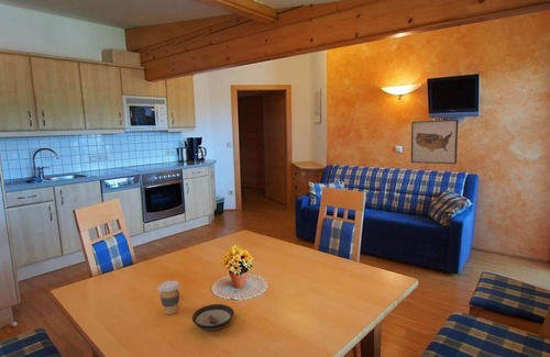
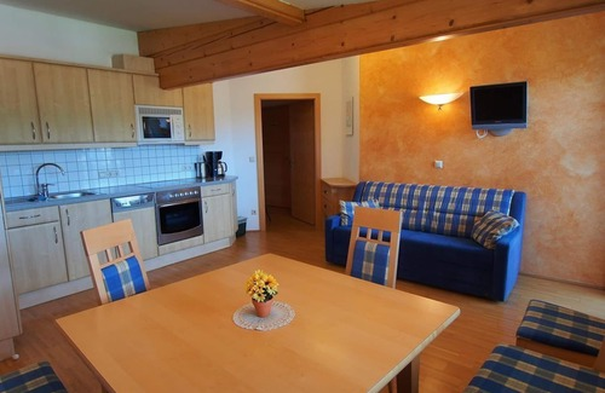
- wall art (433, 142)
- coffee cup (169, 298)
- saucer (213, 319)
